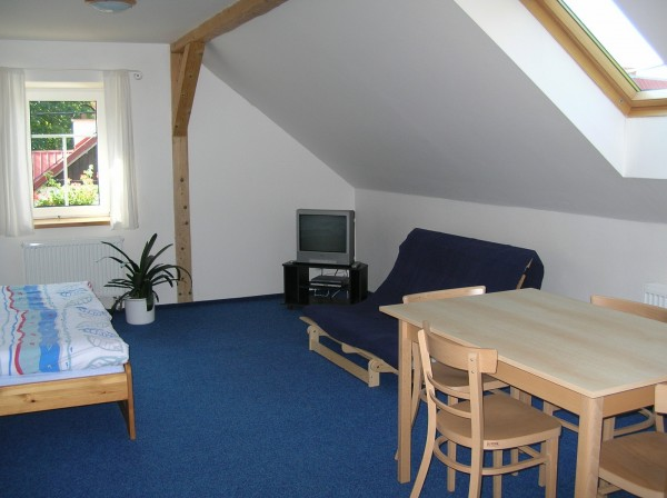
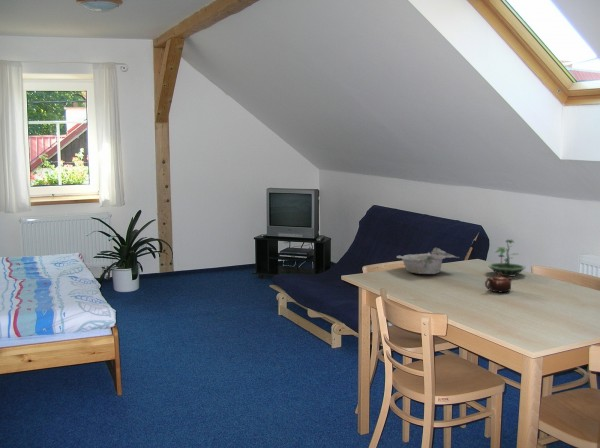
+ teapot (498, 281)
+ terrarium (507, 246)
+ bowl (427, 261)
